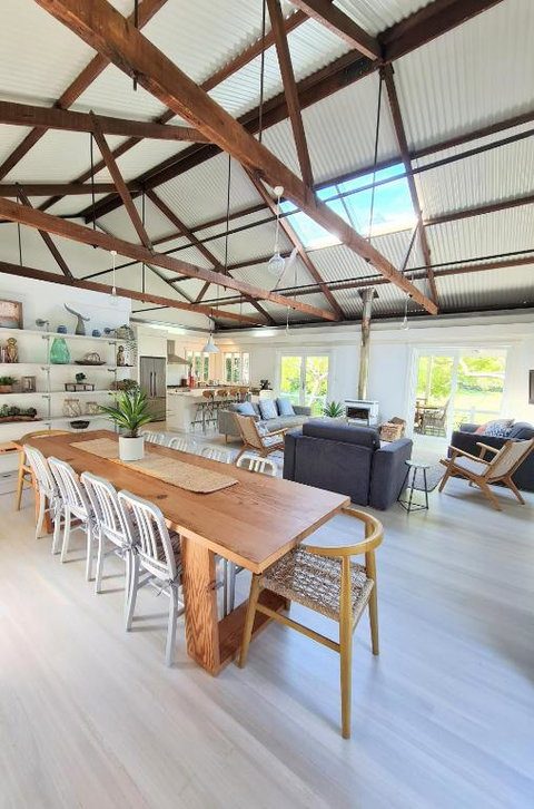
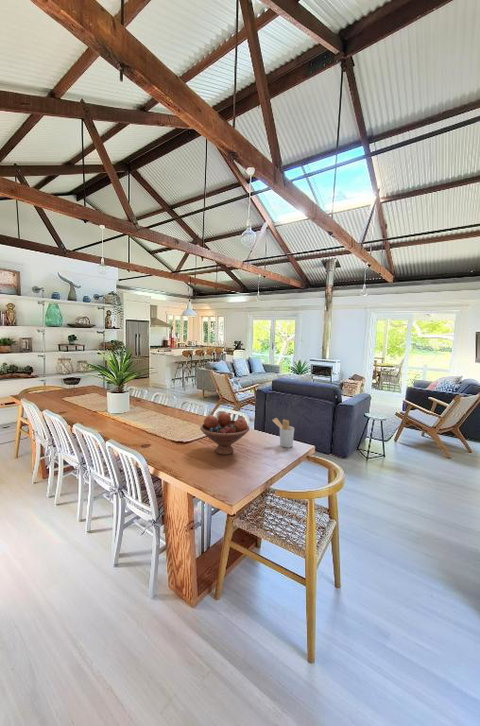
+ fruit bowl (224, 434)
+ utensil holder (282, 431)
